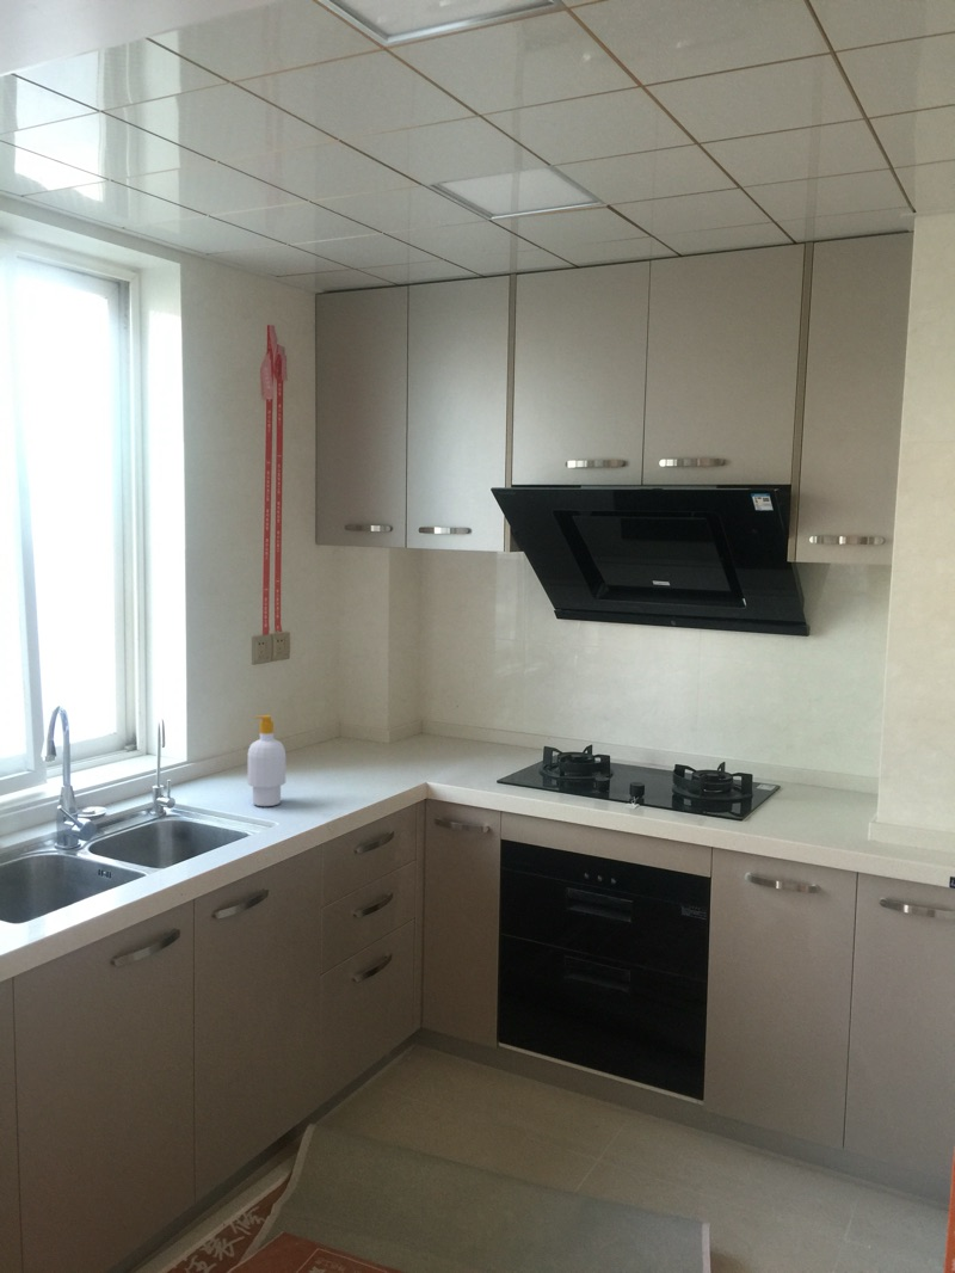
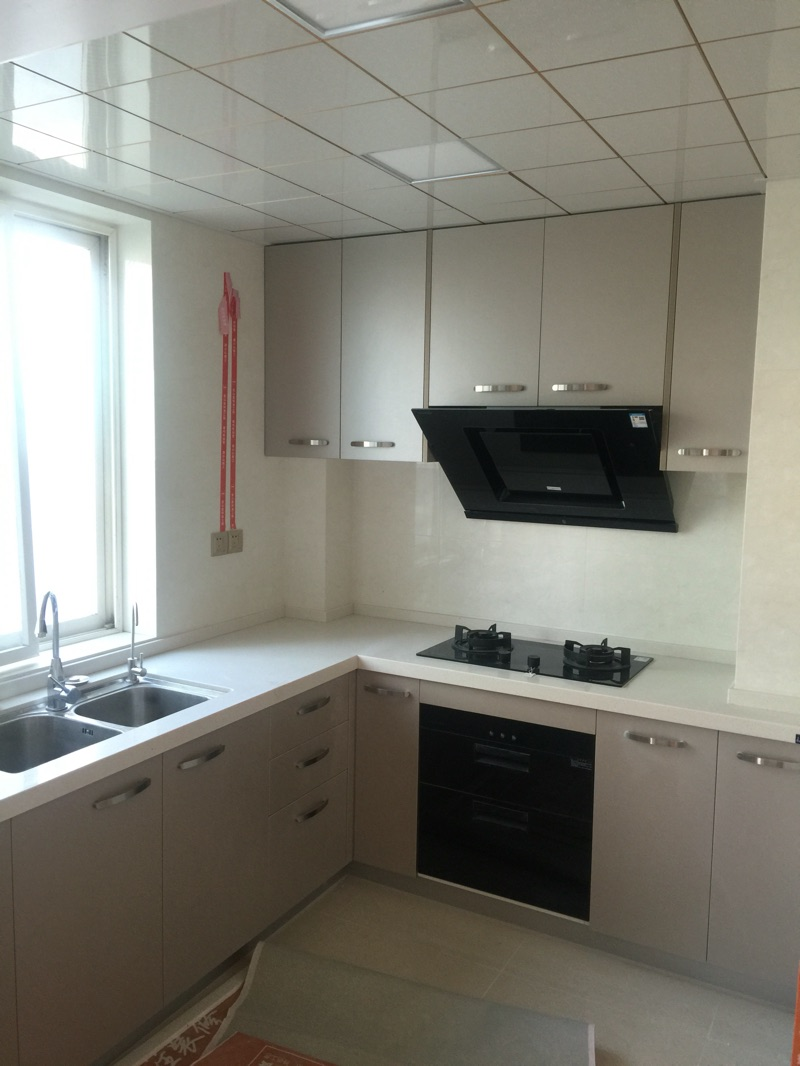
- soap bottle (266, 760)
